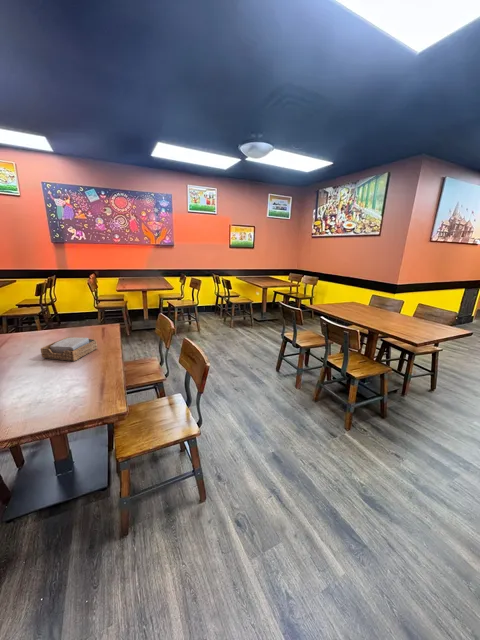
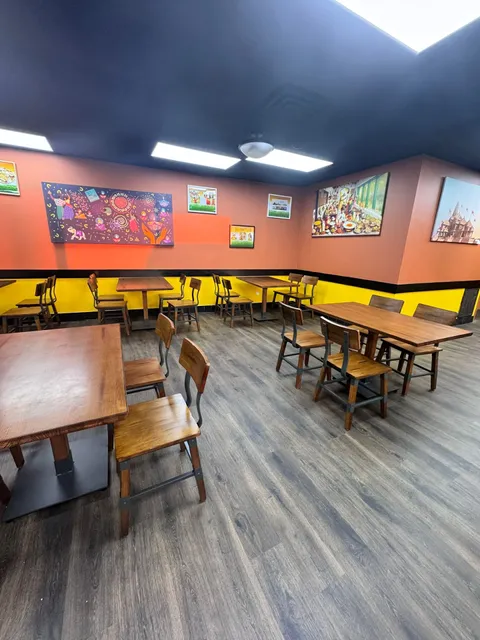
- napkin holder (70, 346)
